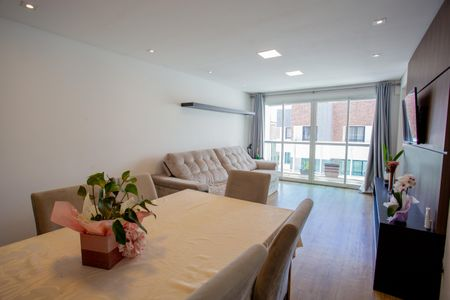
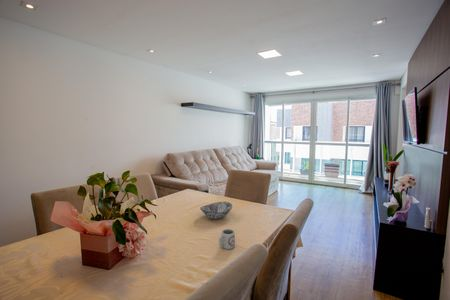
+ decorative bowl (216, 211)
+ cup (226, 239)
